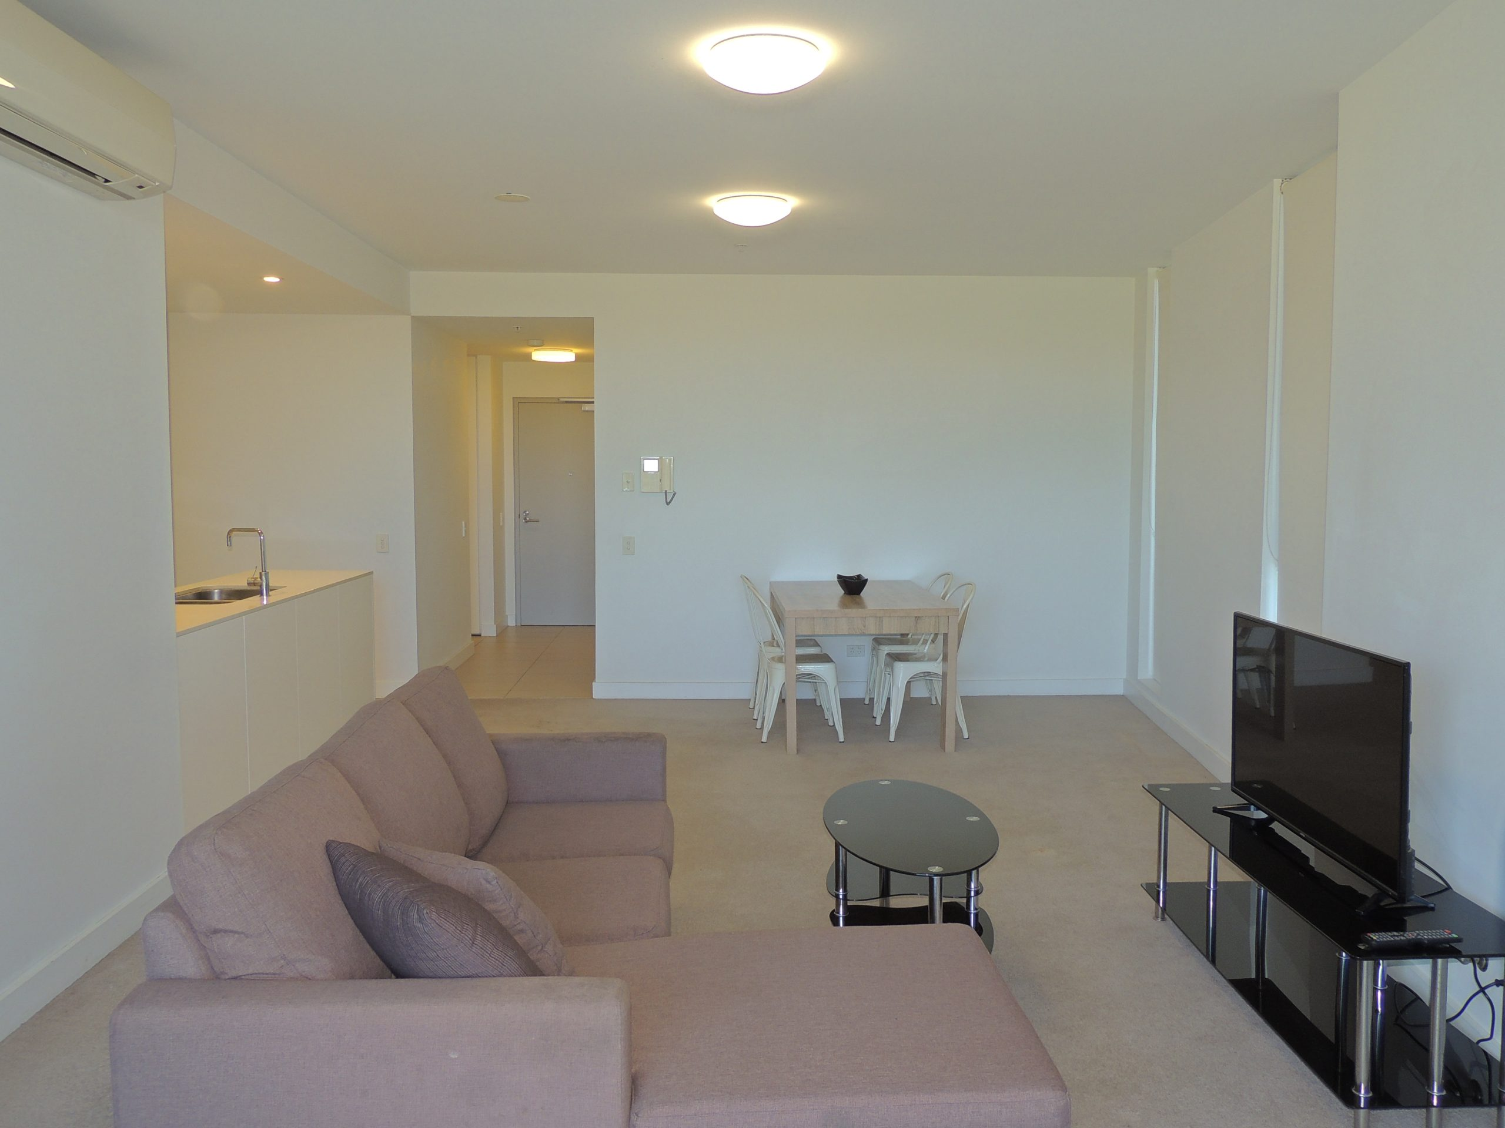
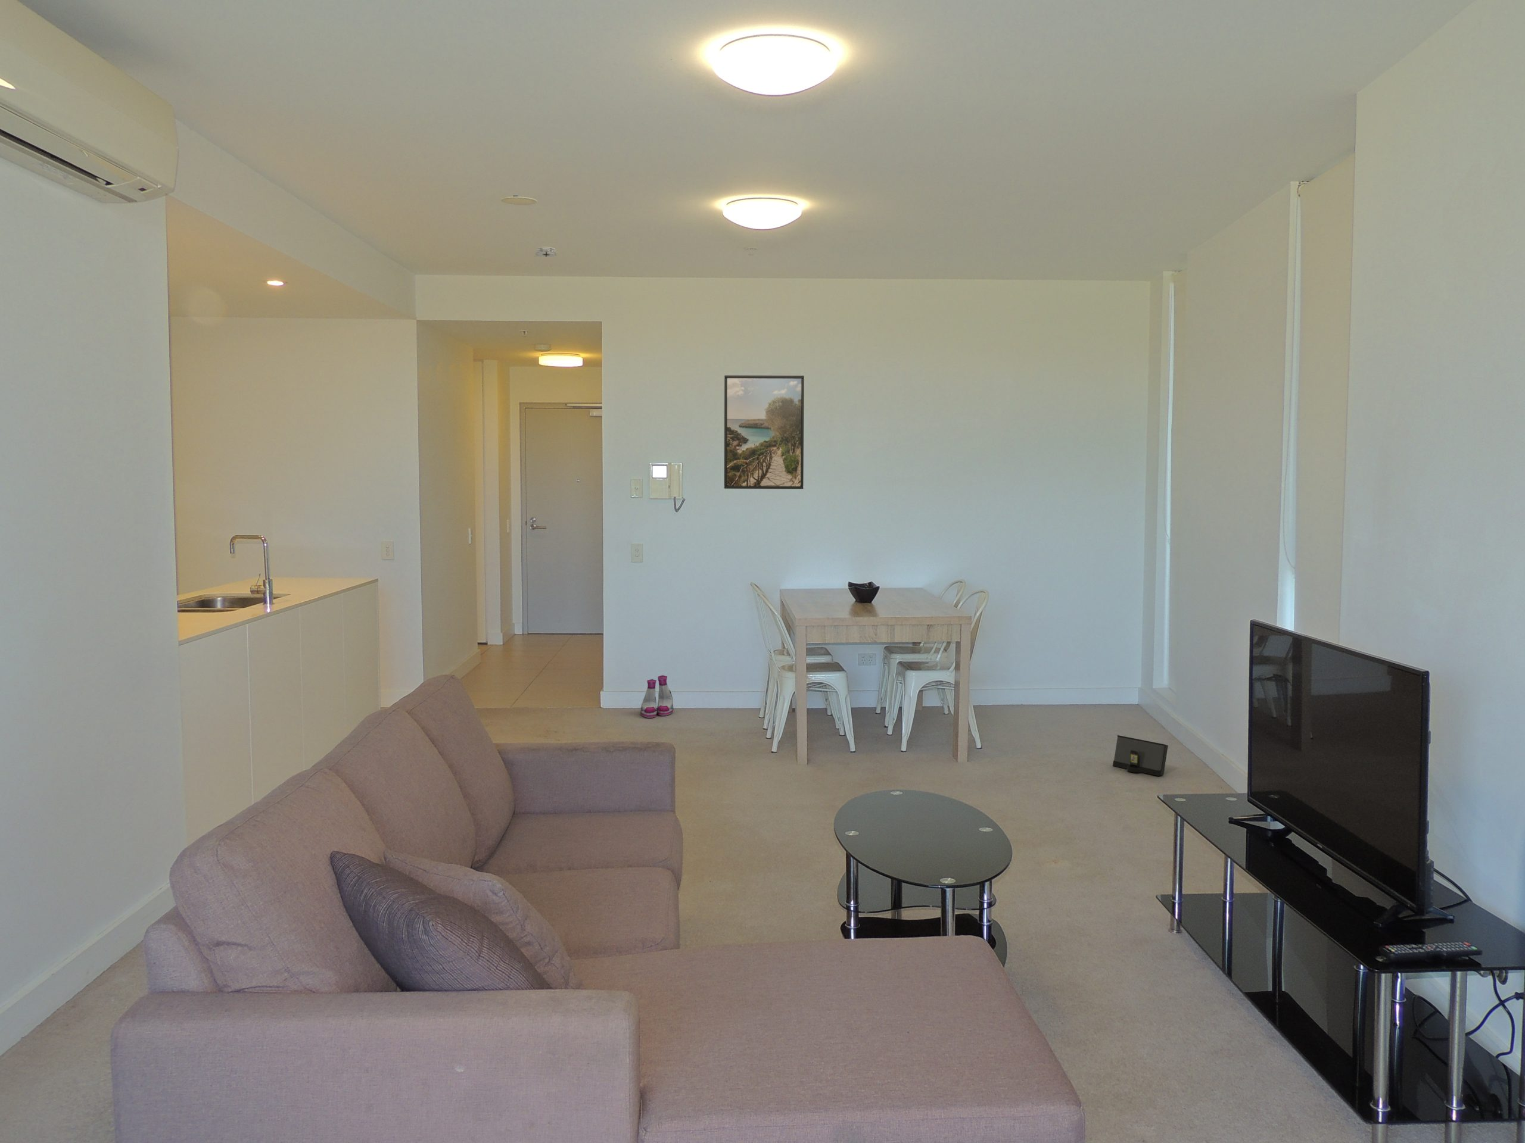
+ speaker (1140, 754)
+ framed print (764, 432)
+ boots (658, 695)
+ smoke detector (545, 252)
